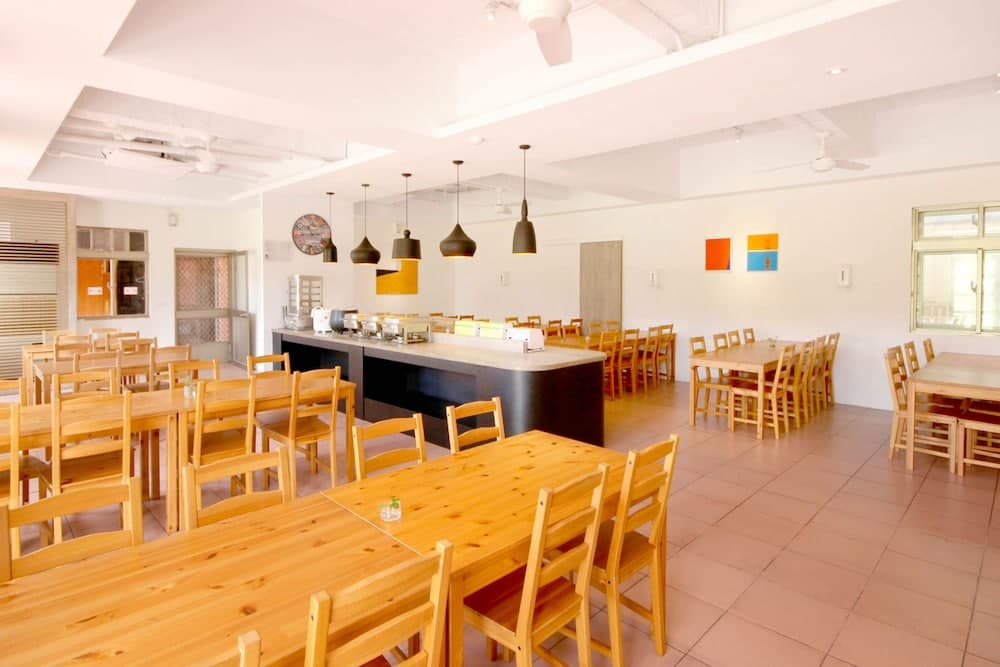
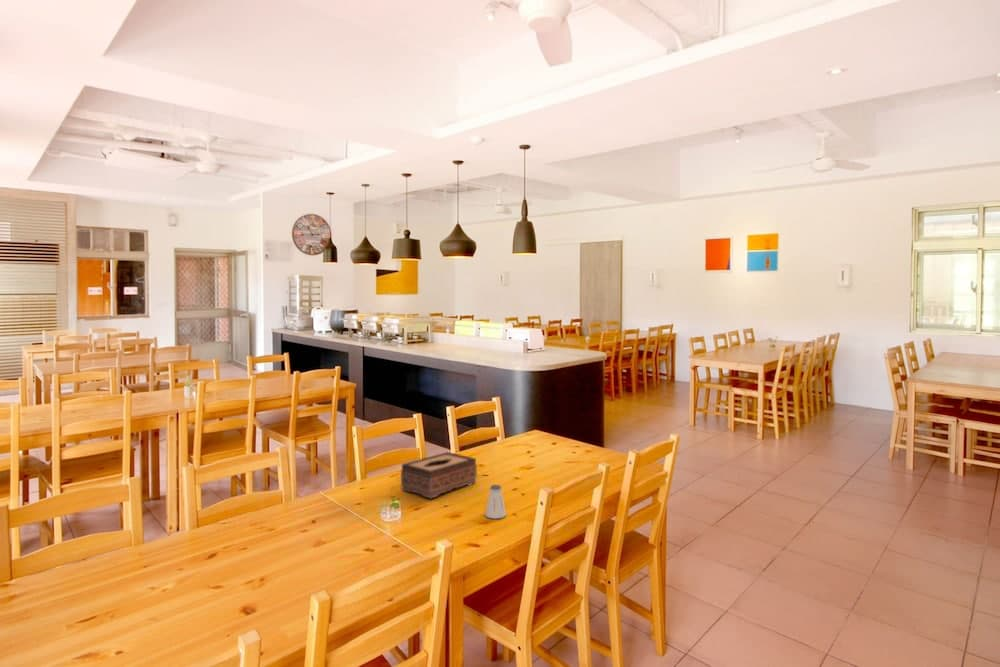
+ saltshaker (495, 500)
+ tissue box (439, 473)
